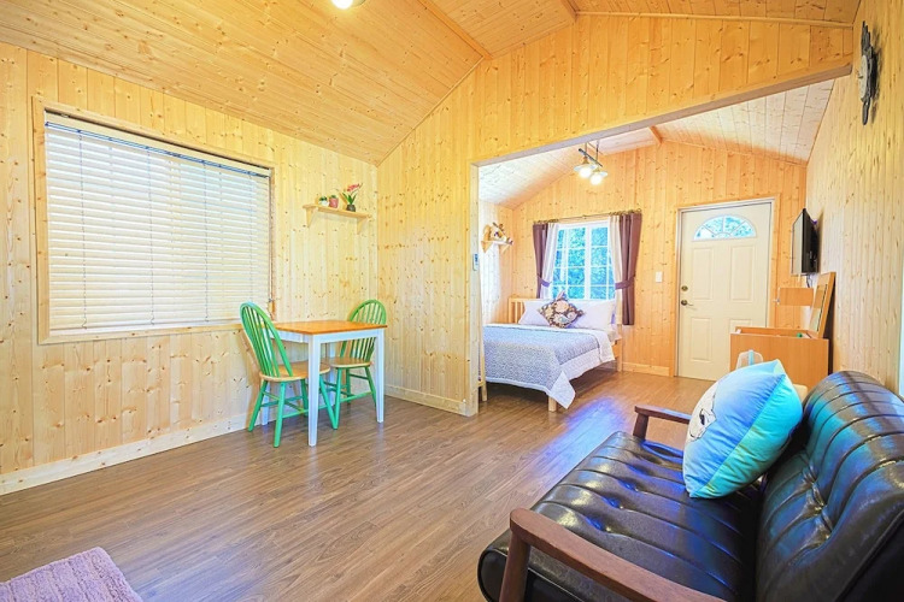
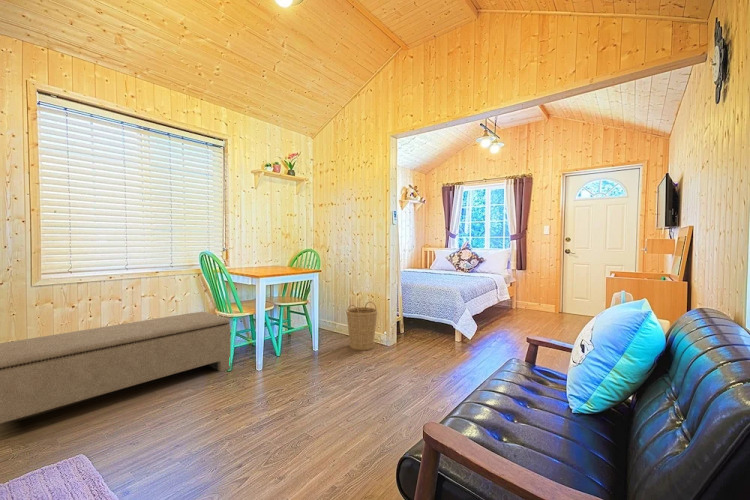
+ basket (361, 325)
+ bench (117, 360)
